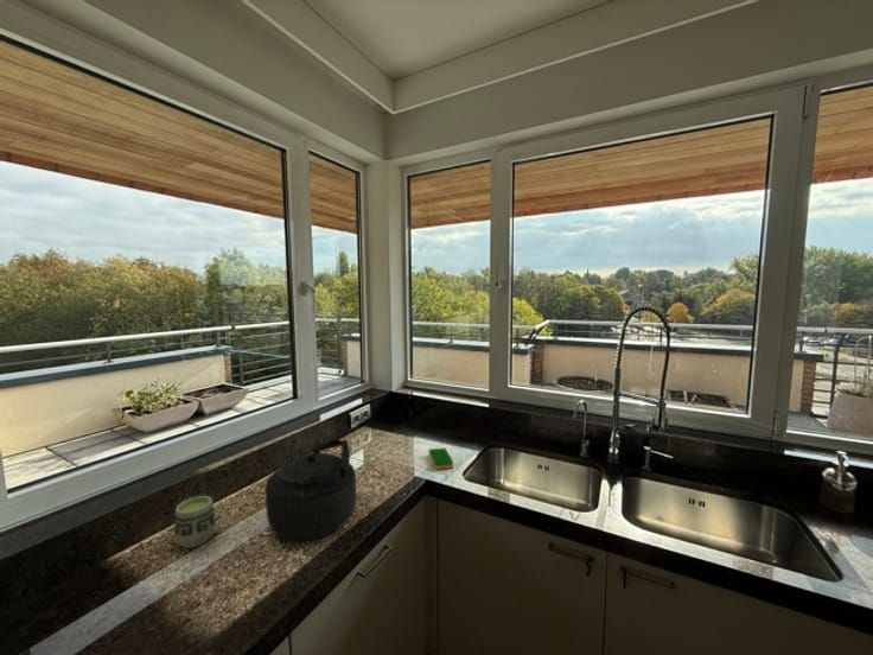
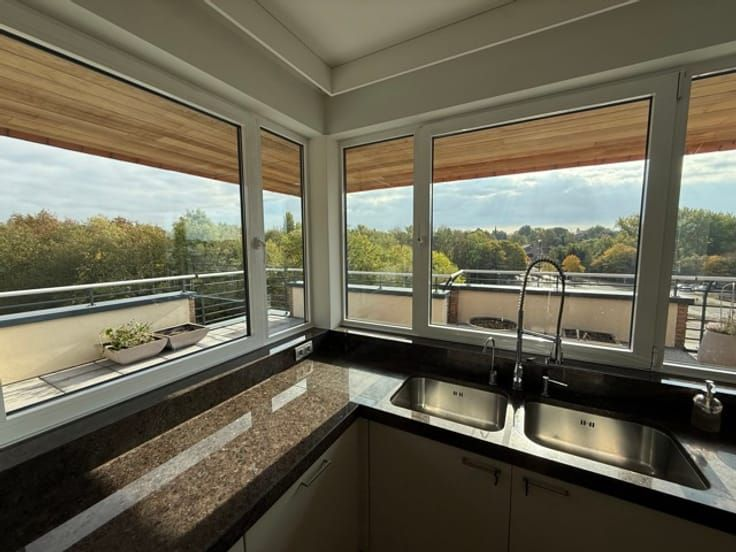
- dish sponge (440, 458)
- kettle (313, 484)
- cup (195, 521)
